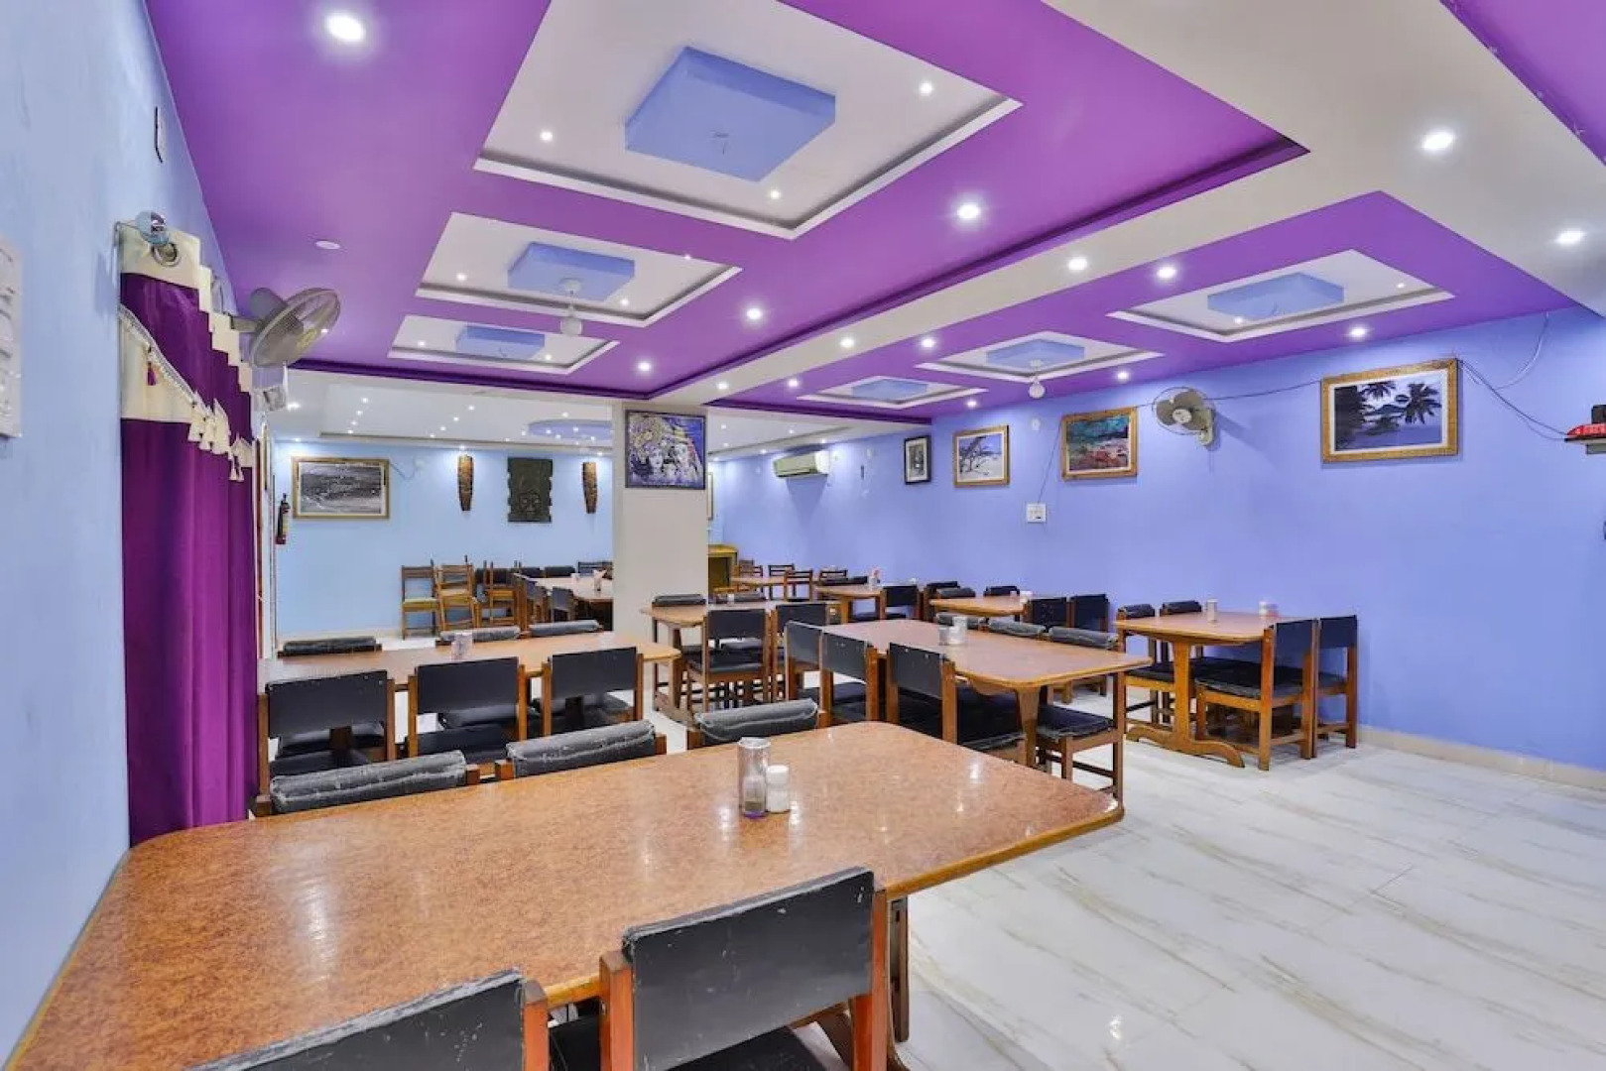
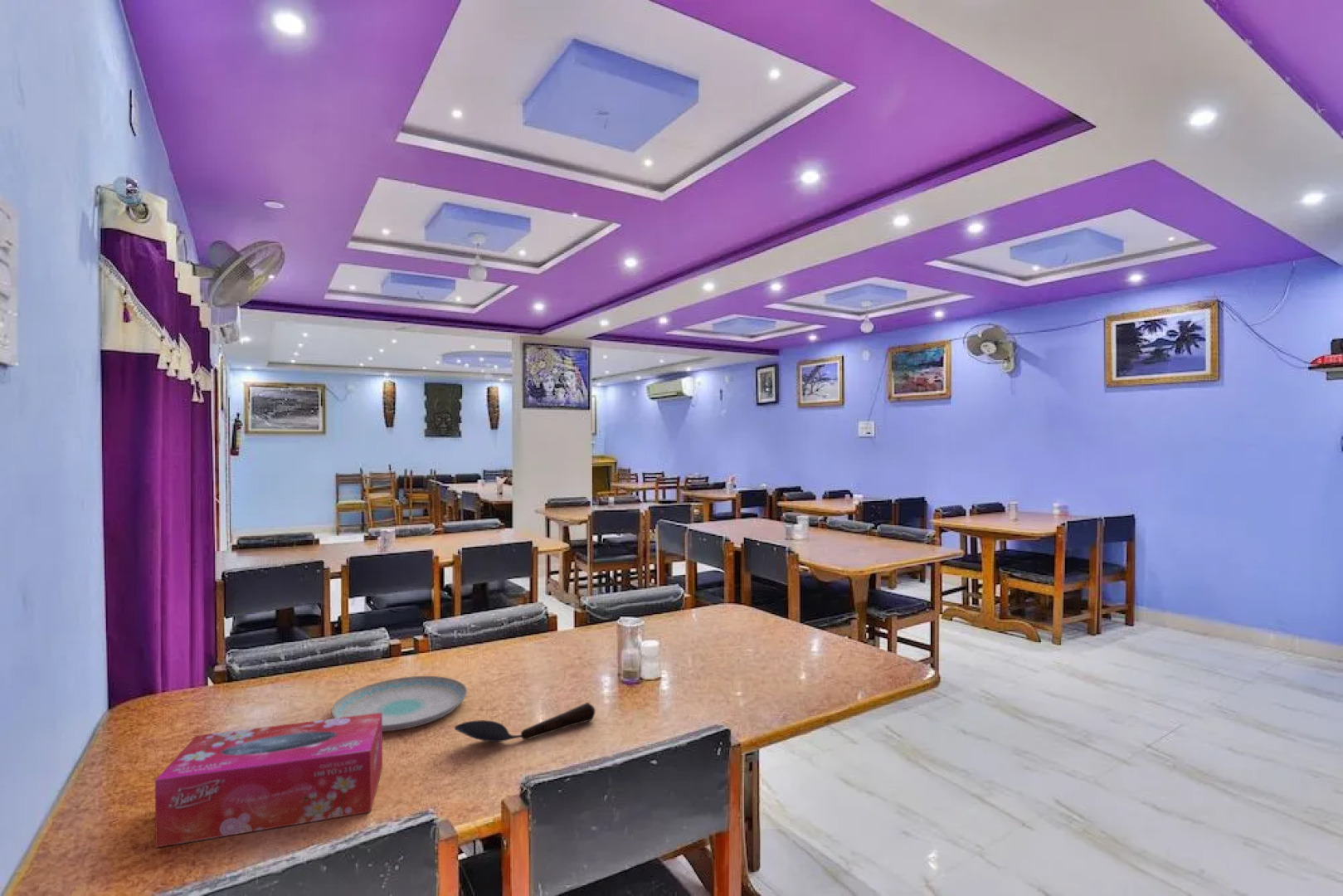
+ plate (401, 703)
+ spoon (531, 726)
+ tissue box (281, 772)
